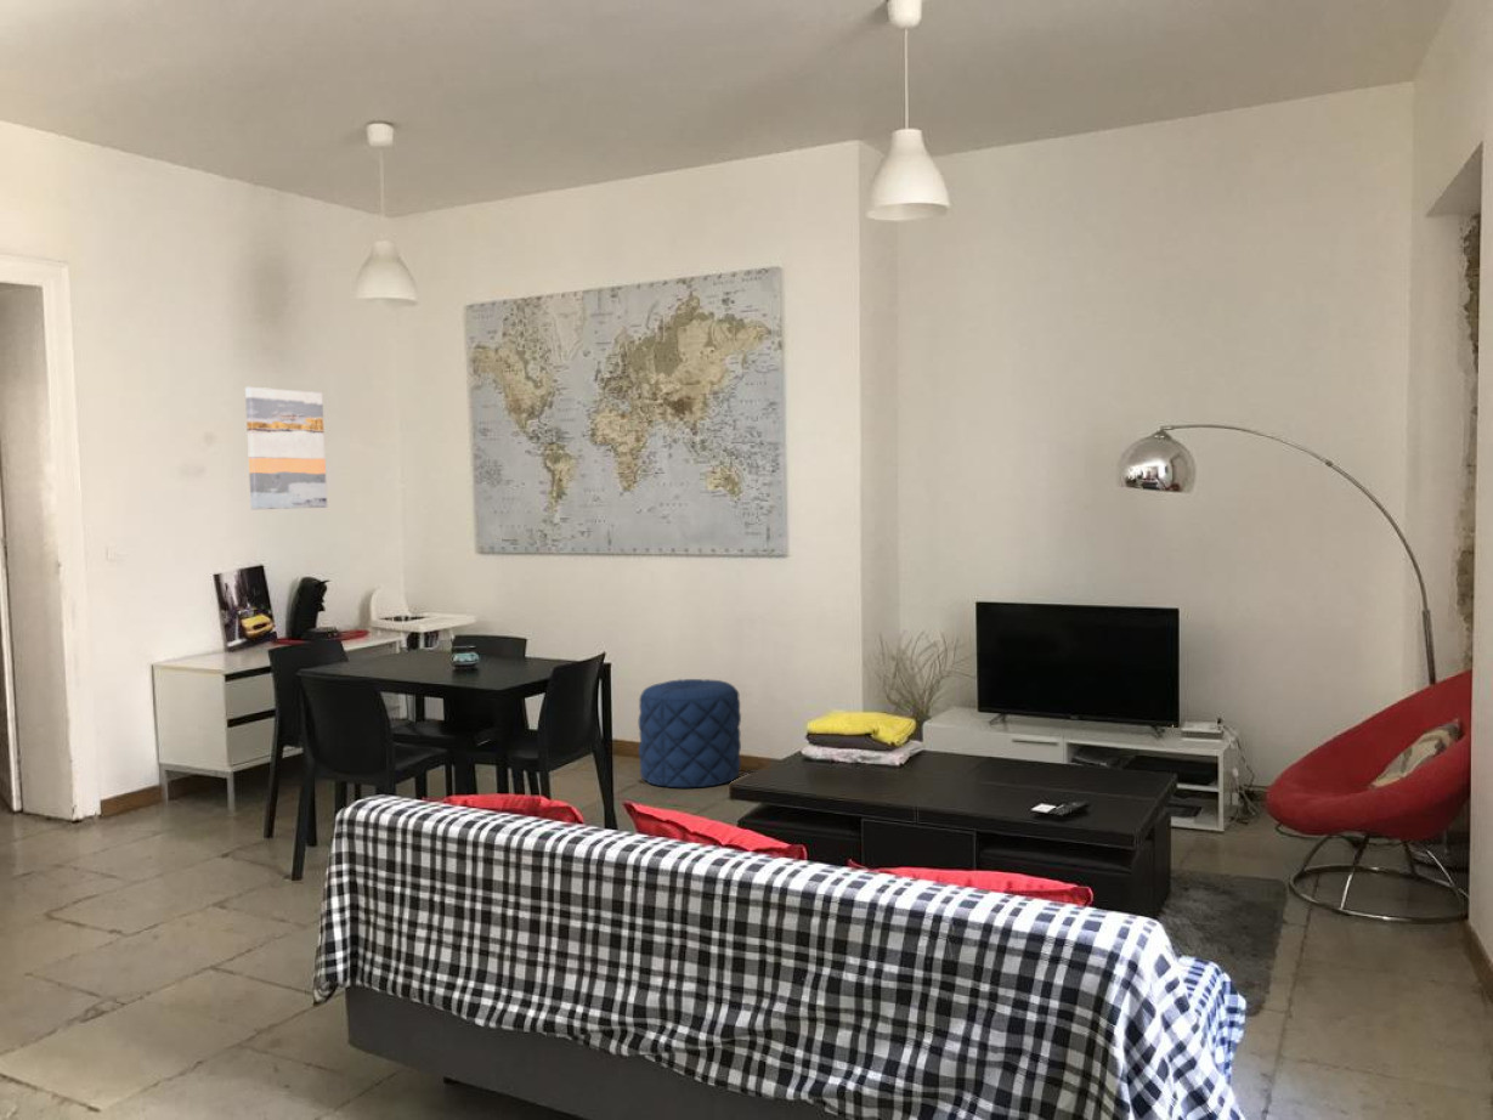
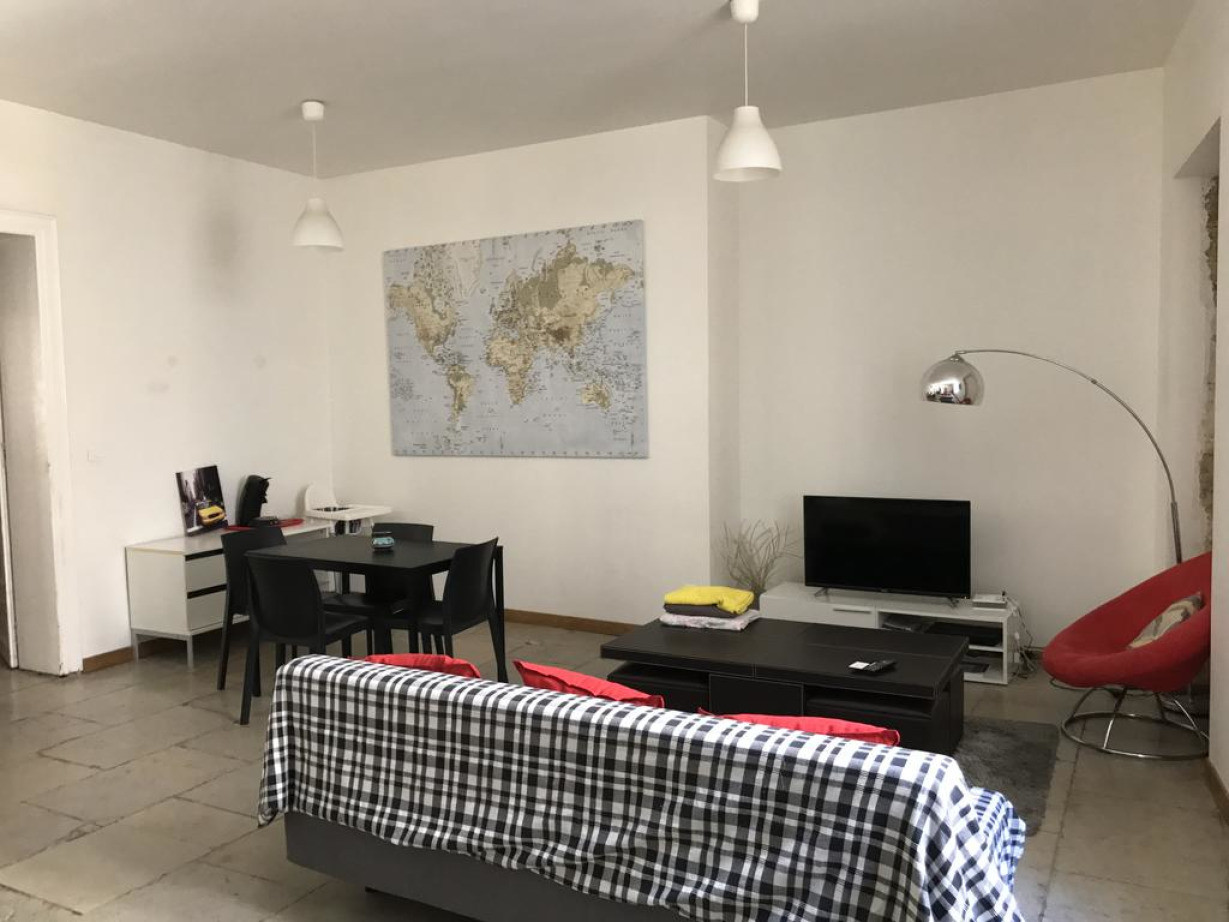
- pouf (690, 730)
- wall art (287, 448)
